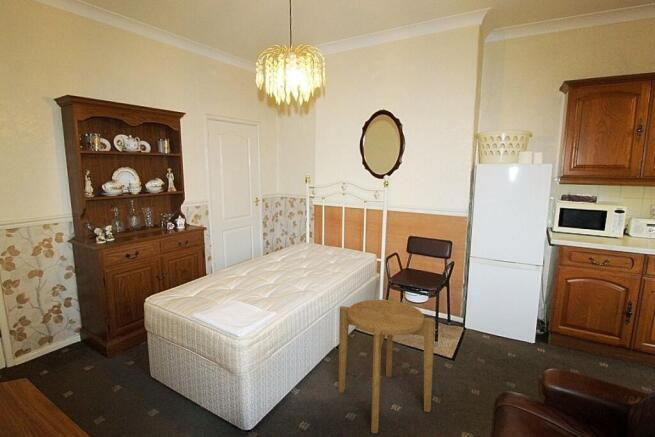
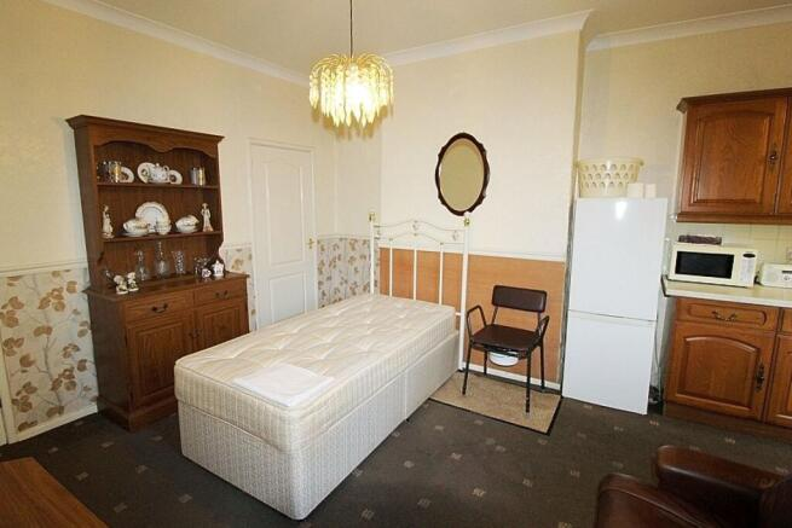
- side table (386, 357)
